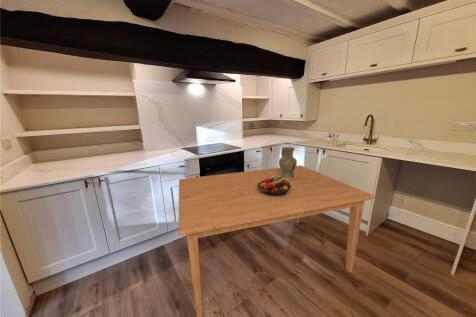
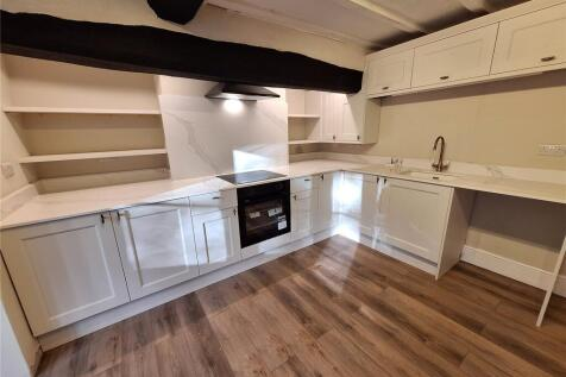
- dining table (262, 222)
- vase (287, 161)
- fruit bowl (273, 183)
